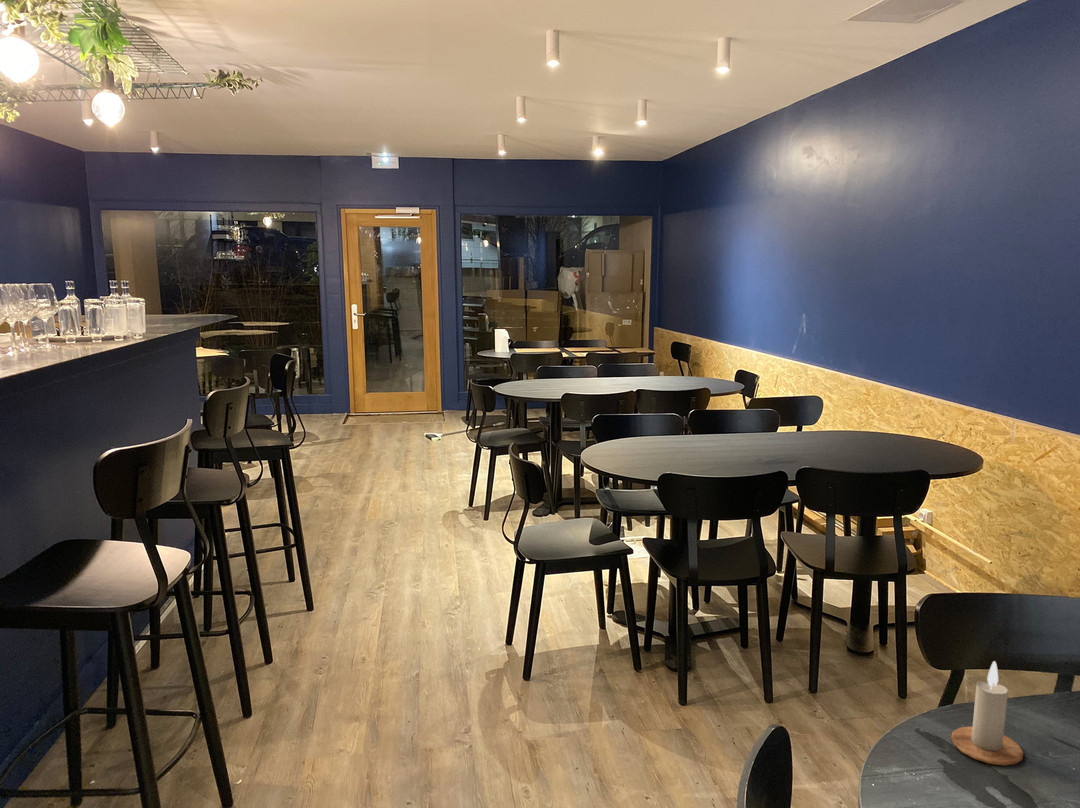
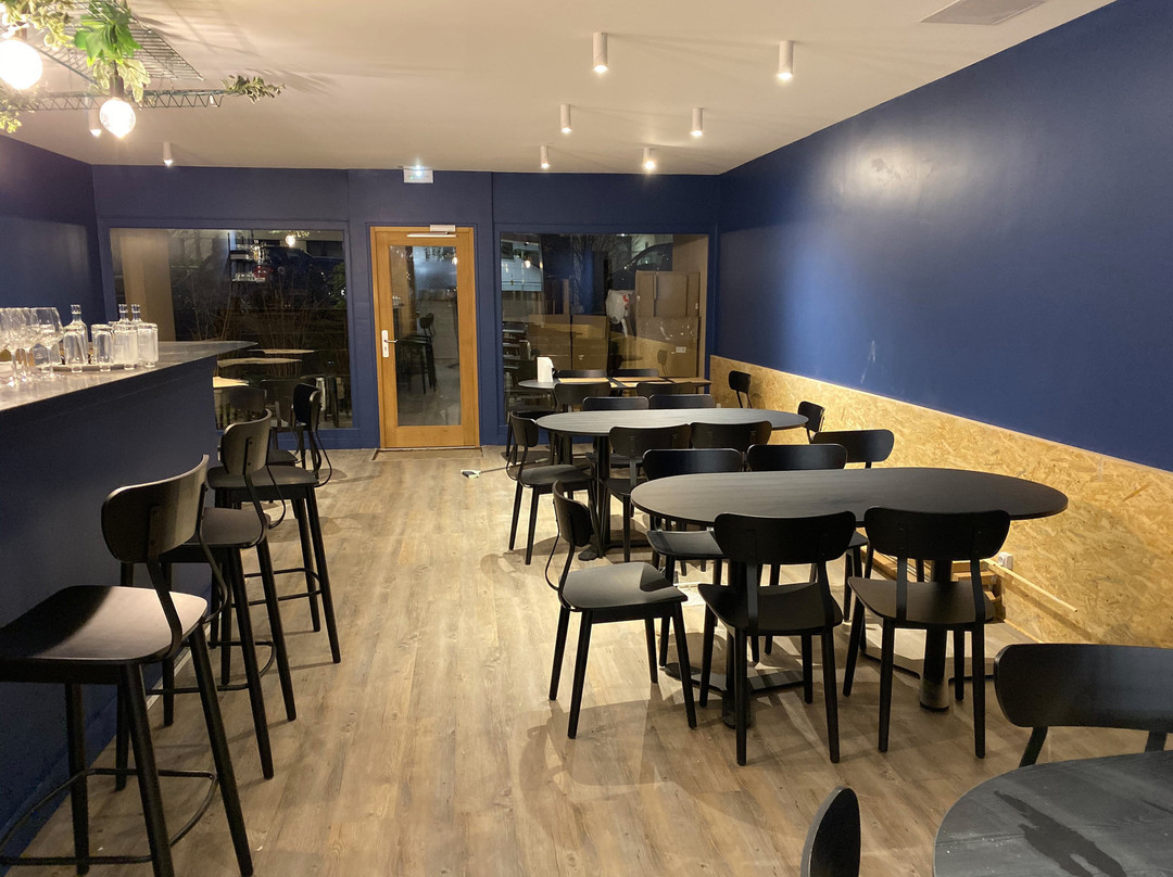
- candle (990, 704)
